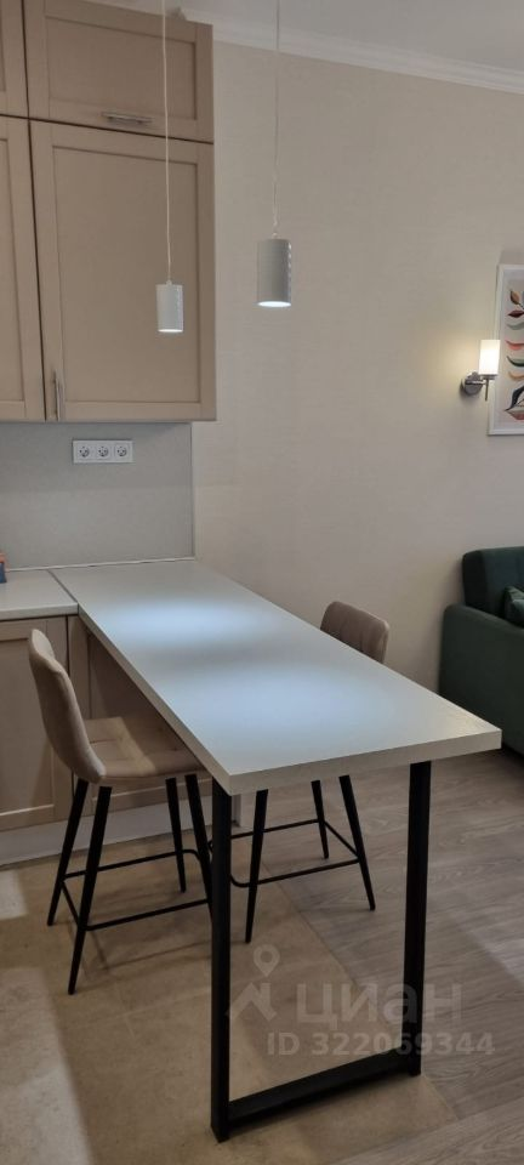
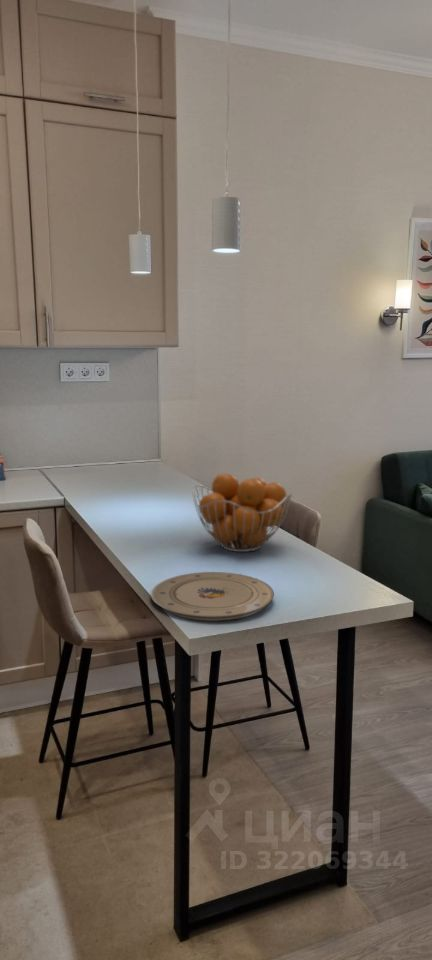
+ plate (212, 595)
+ fruit basket (241, 511)
